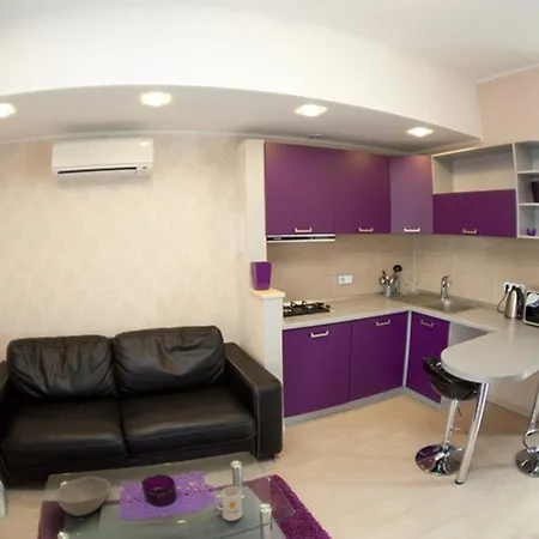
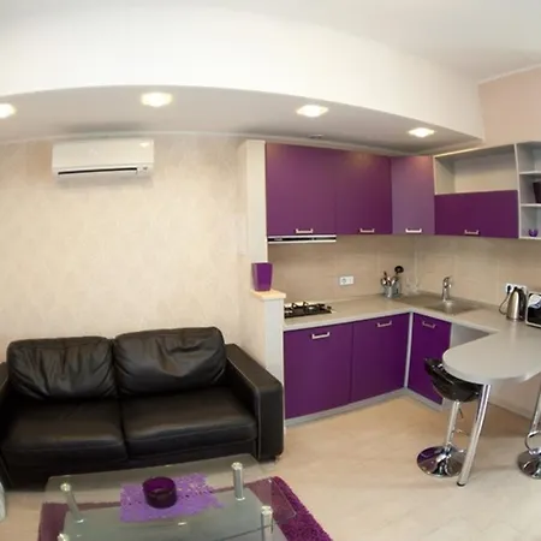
- bowl (84, 497)
- mug (229, 503)
